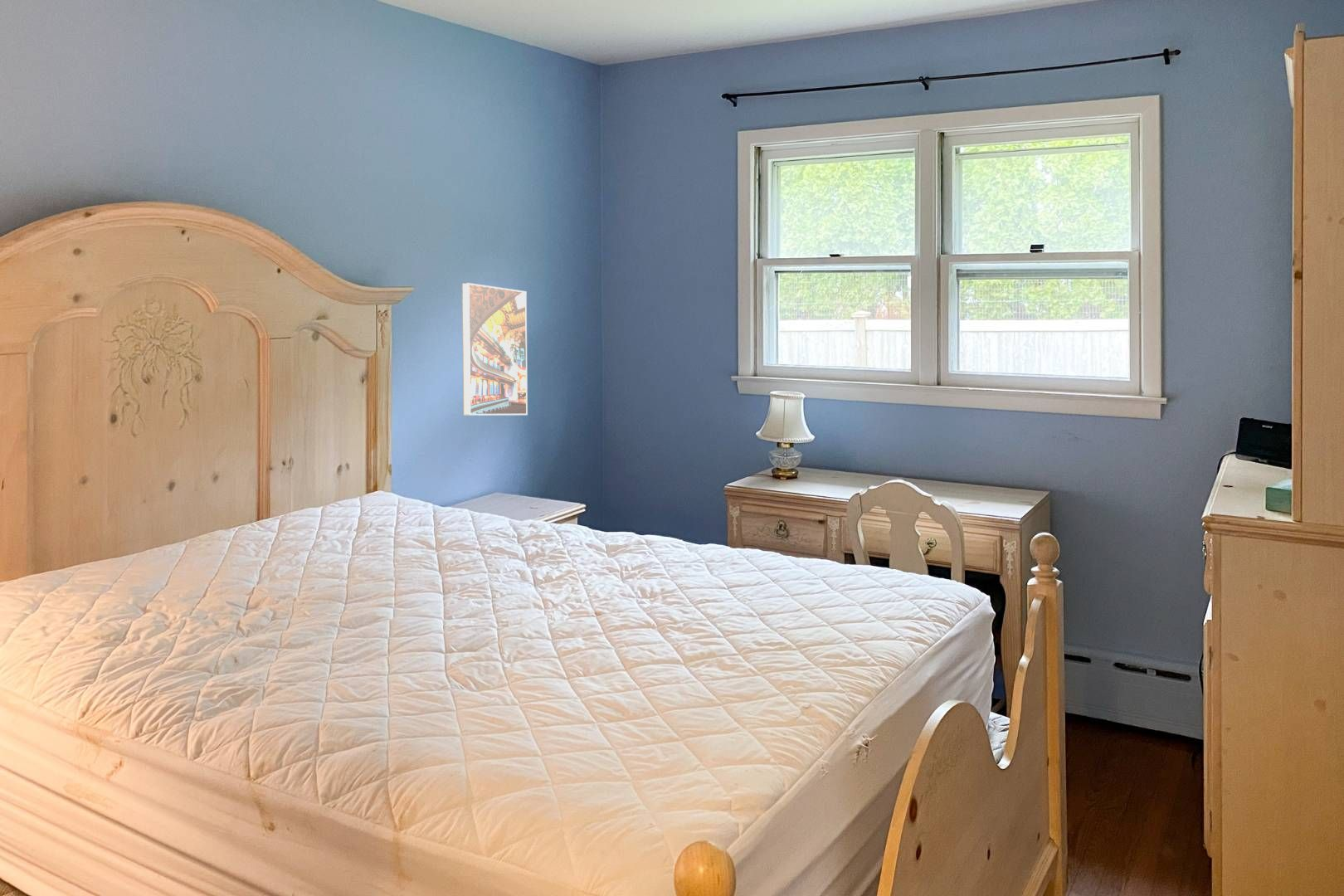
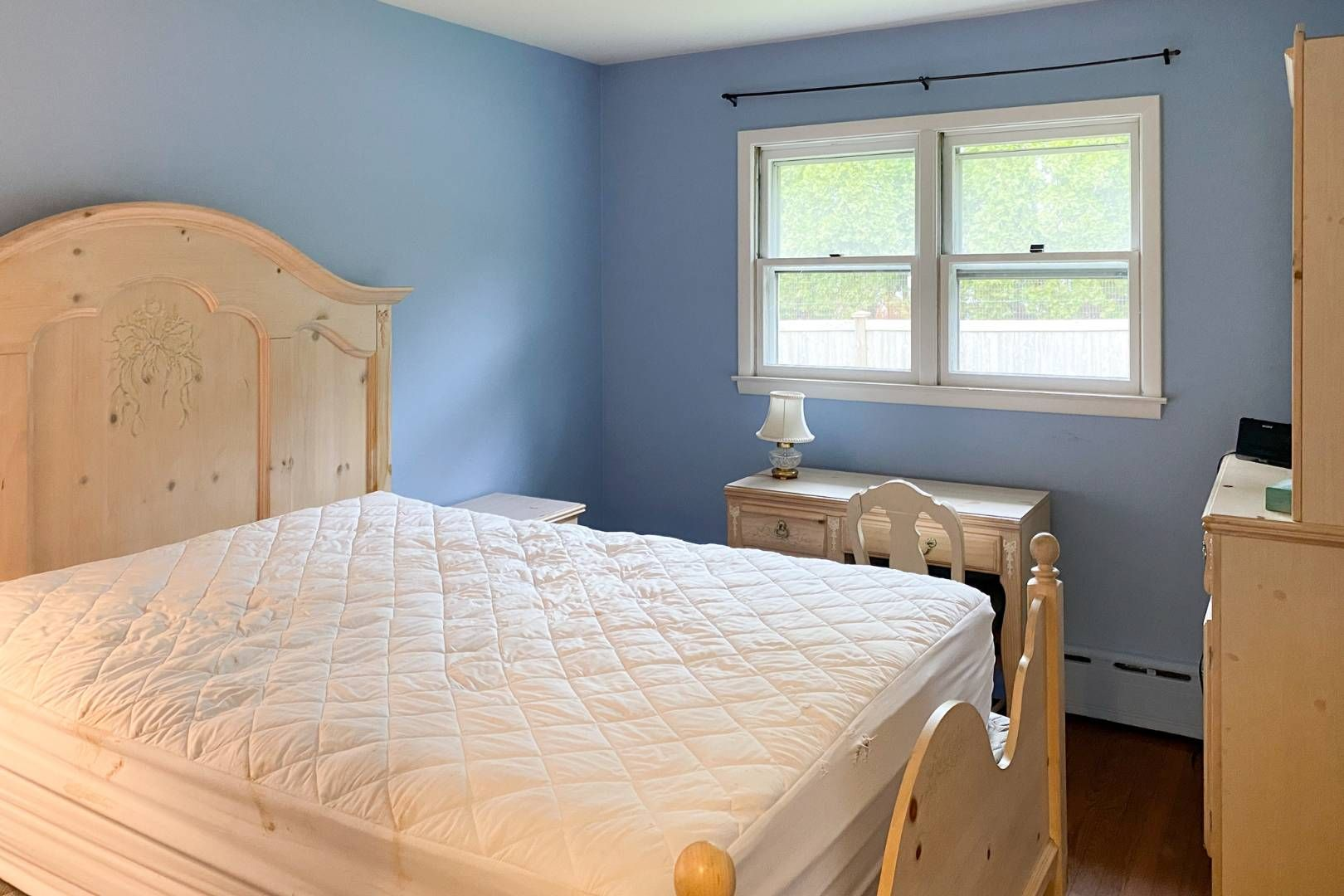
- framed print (495, 351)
